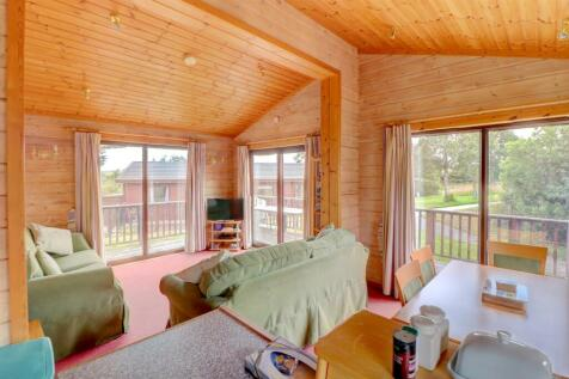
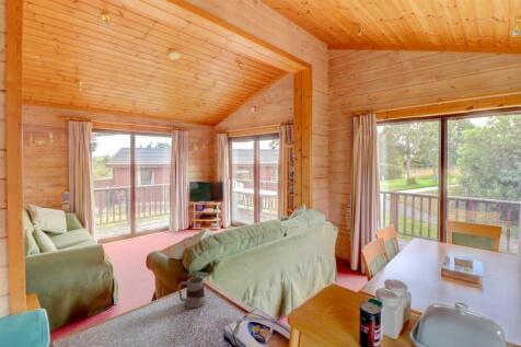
+ mug (192, 291)
